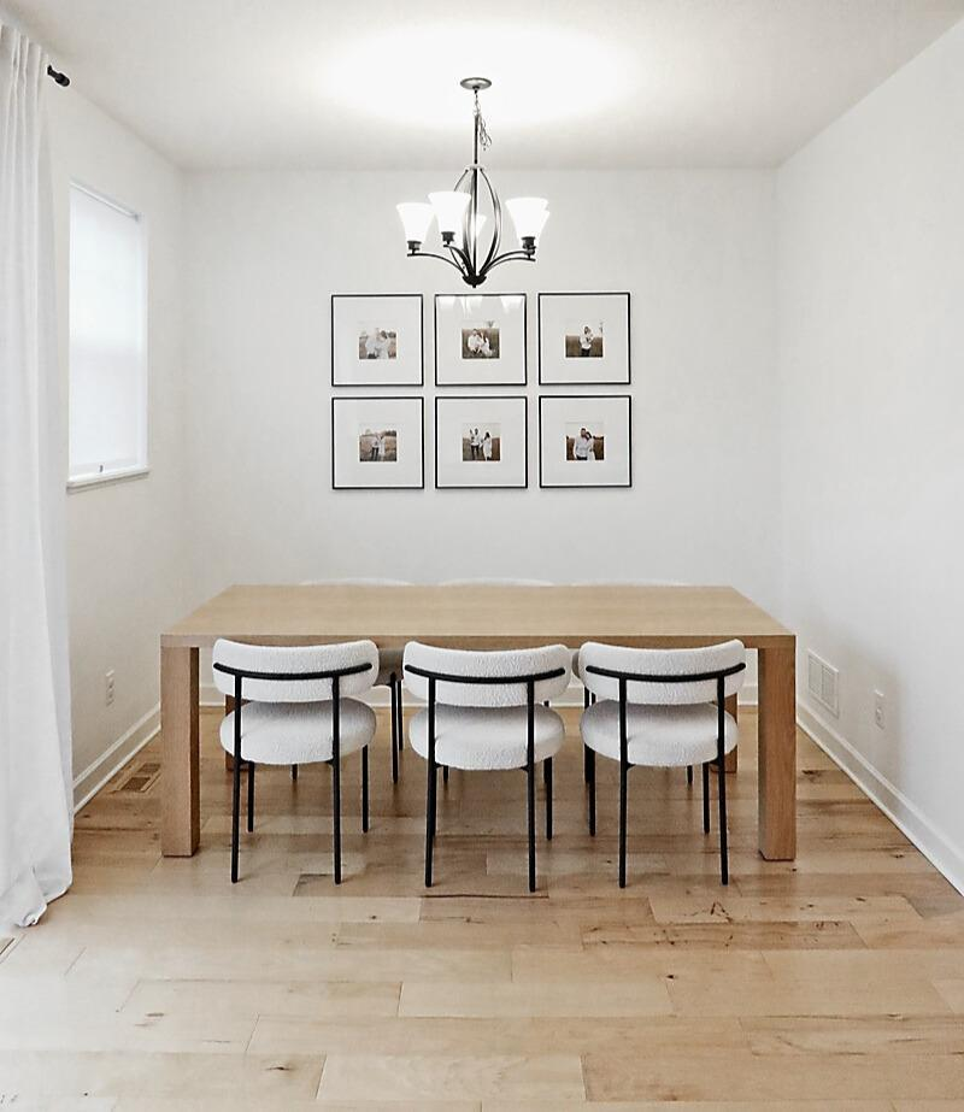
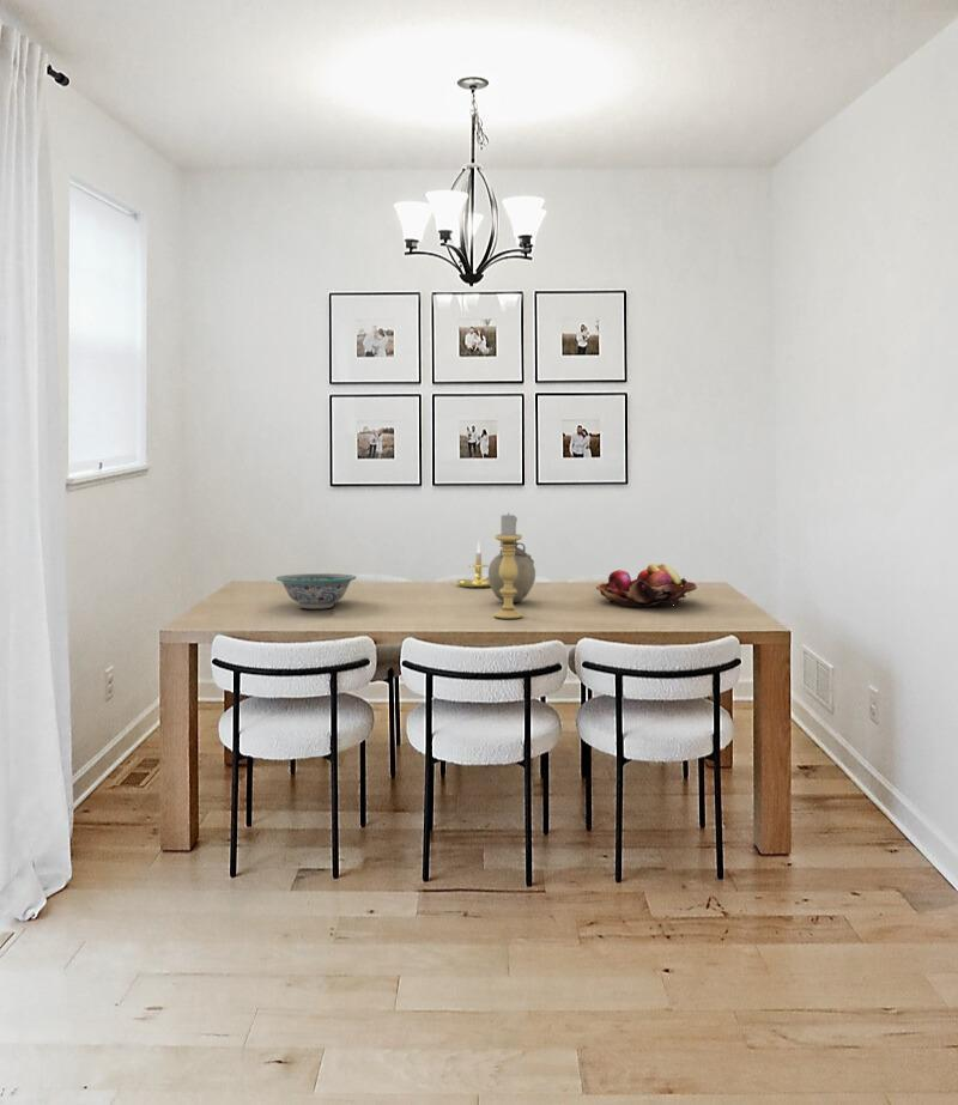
+ fruit basket (648, 583)
+ decorative bowl (316, 591)
+ candle holder (508, 564)
+ candle holder (480, 563)
+ vase (516, 565)
